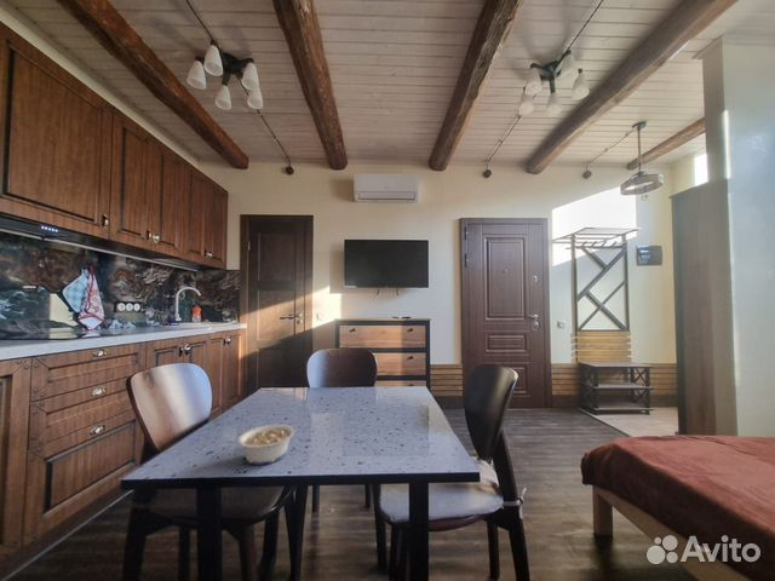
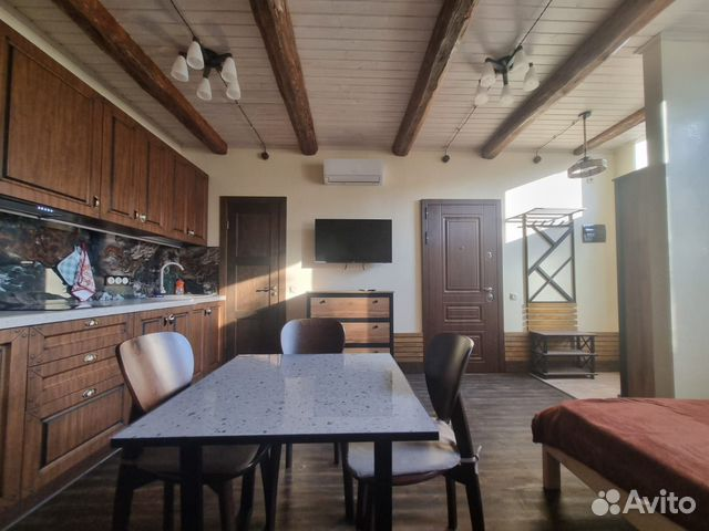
- legume (265, 443)
